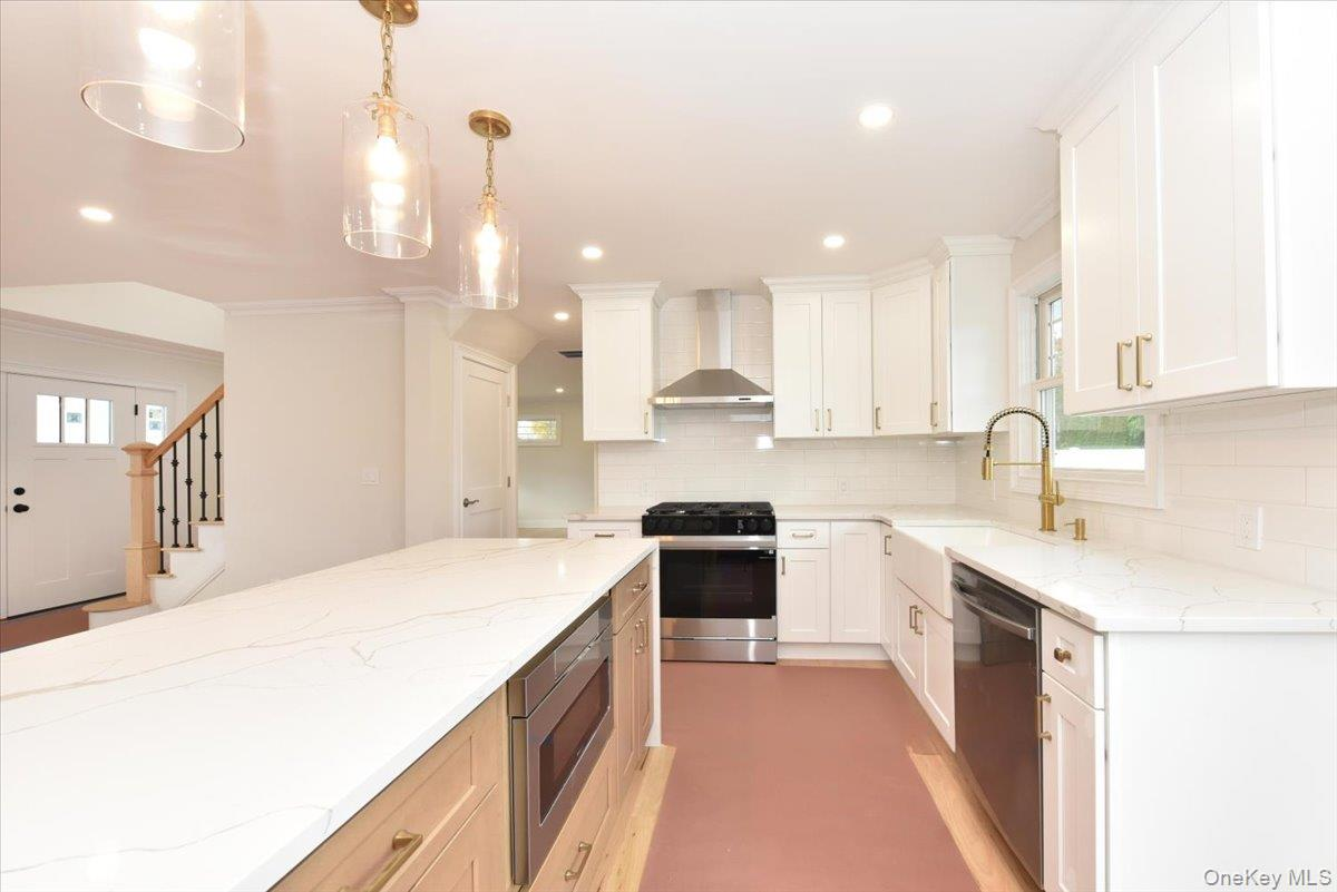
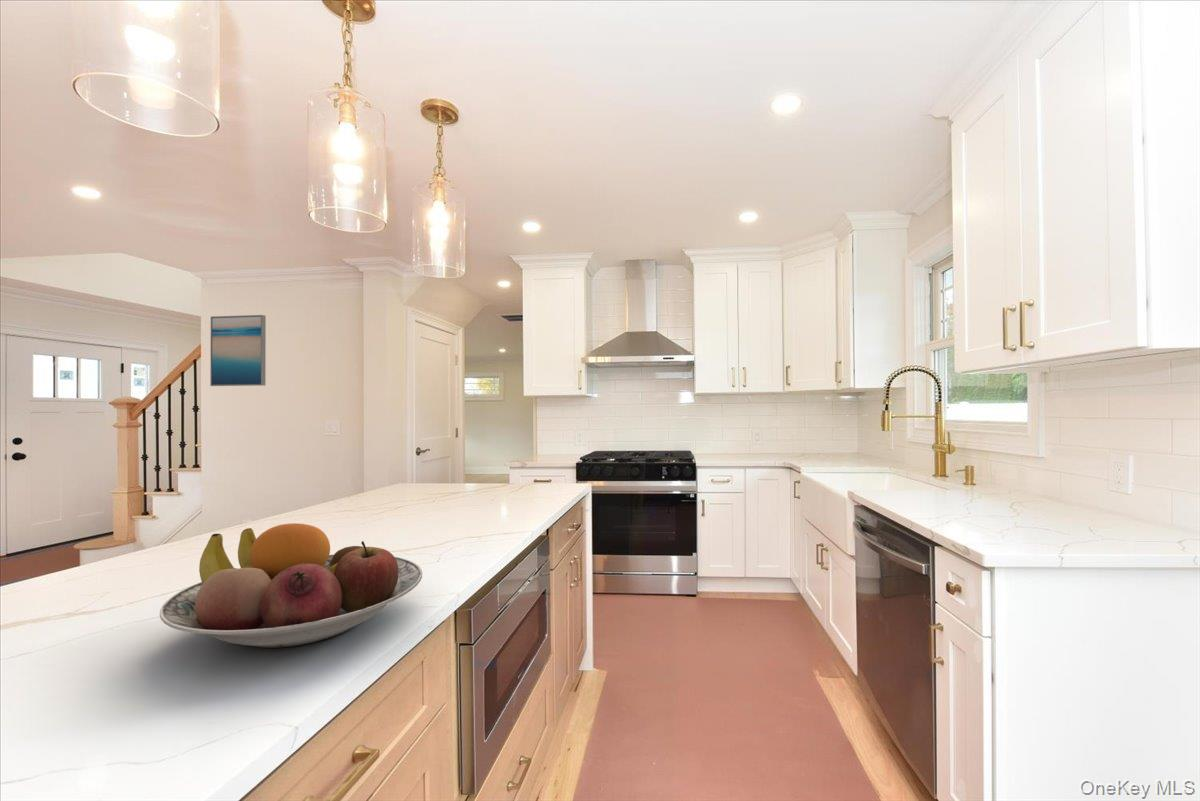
+ wall art (237, 350)
+ fruit bowl (304, 575)
